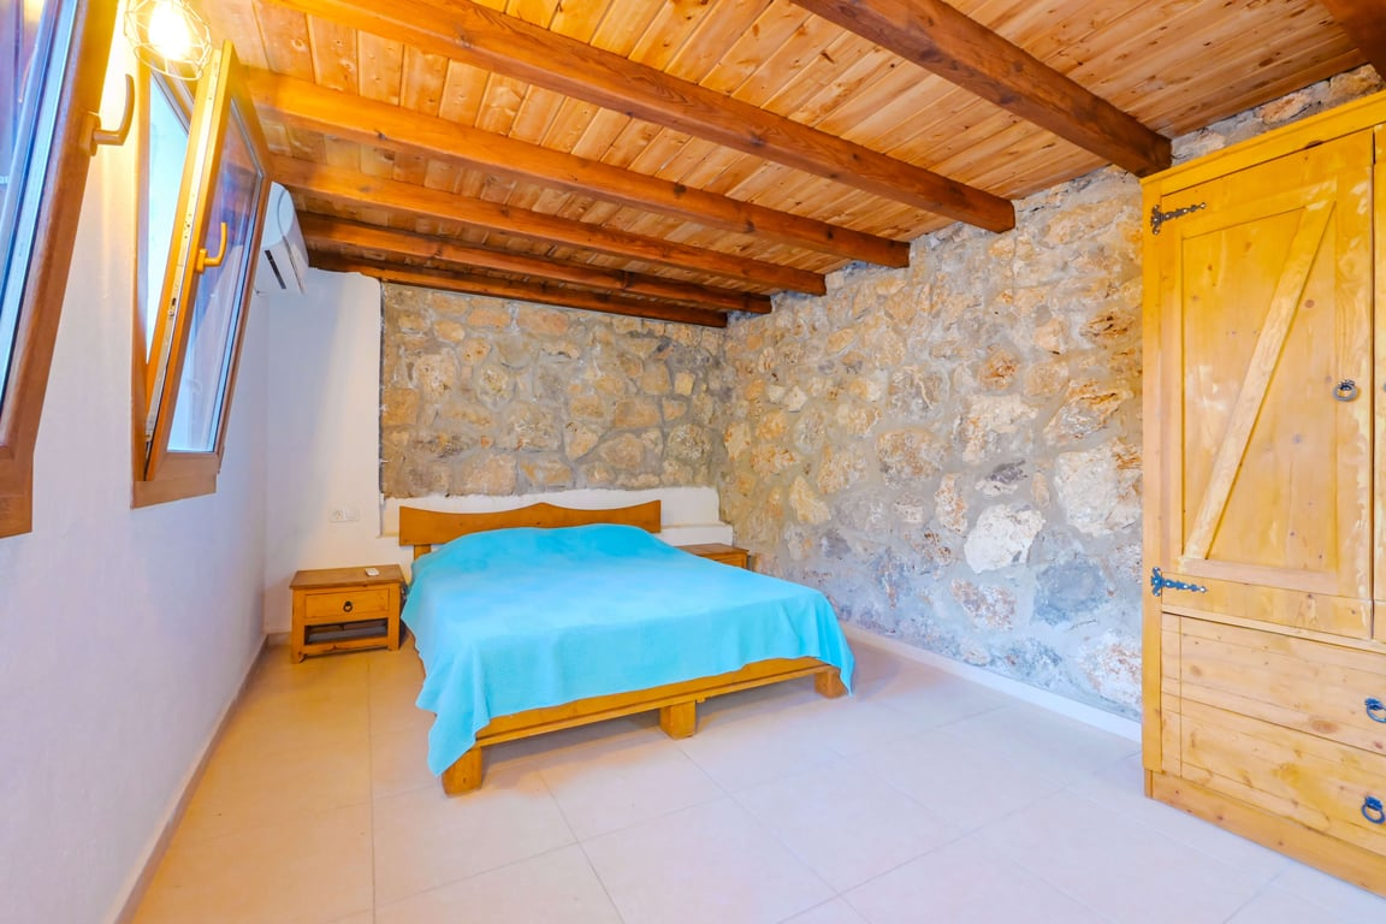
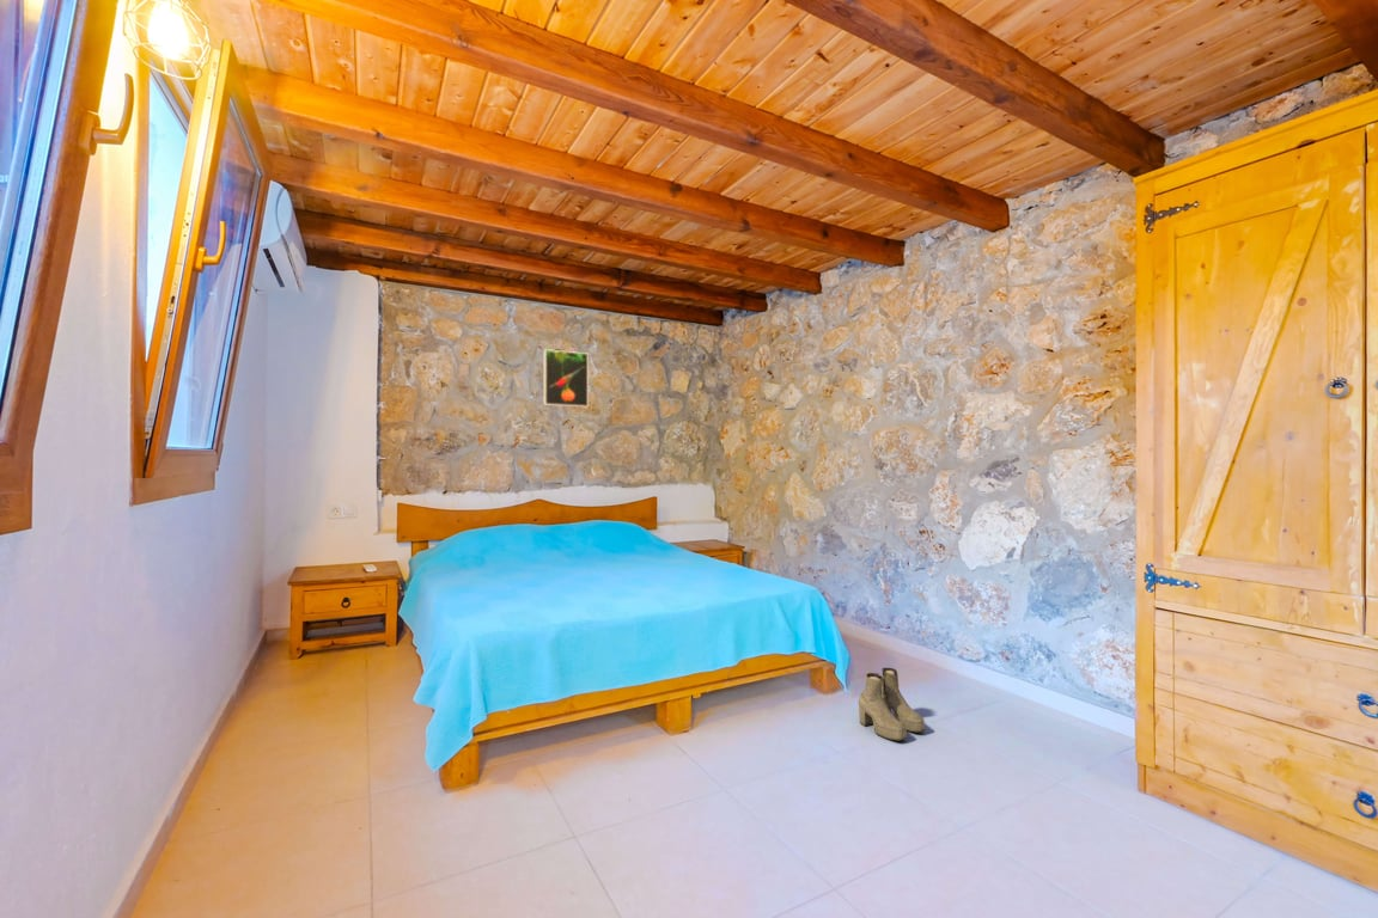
+ boots (890, 700)
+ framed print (566, 378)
